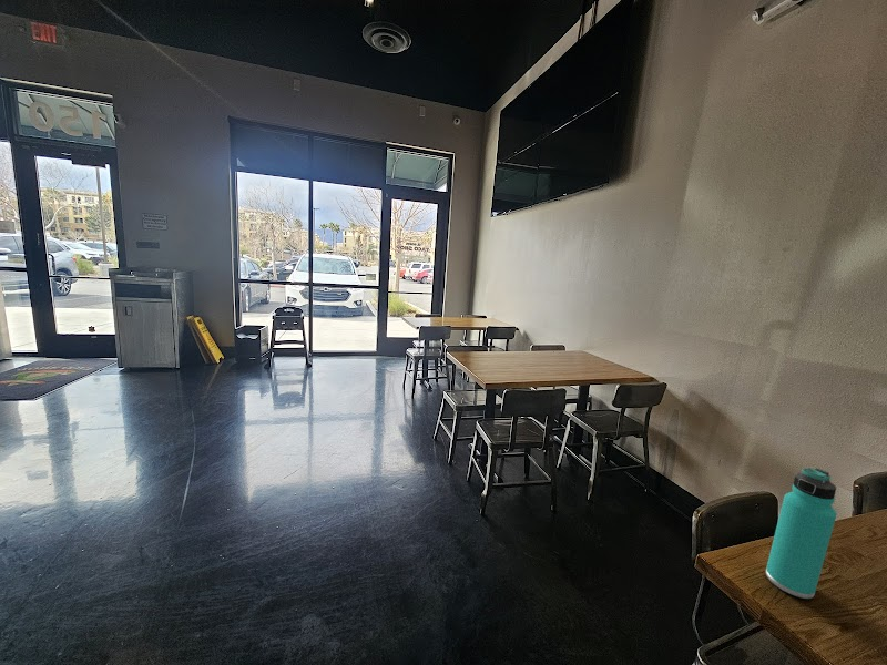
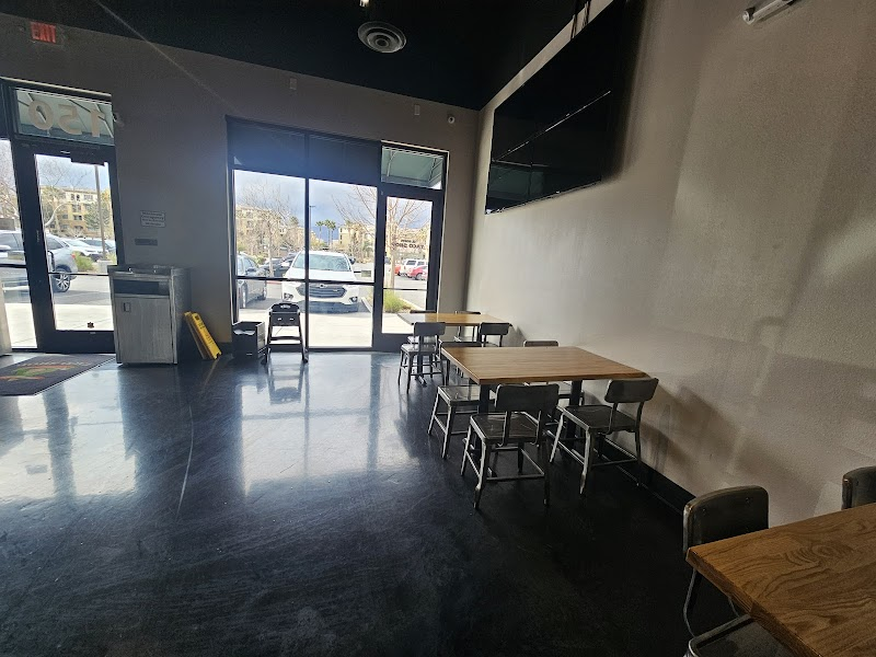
- thermos bottle (803, 529)
